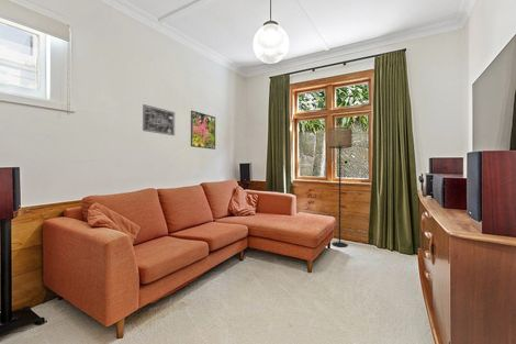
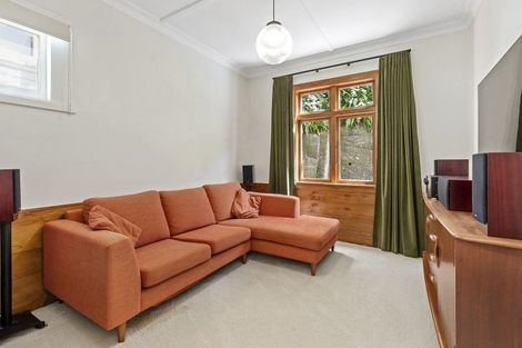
- wall art (159, 121)
- floor lamp (339, 187)
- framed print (203, 131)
